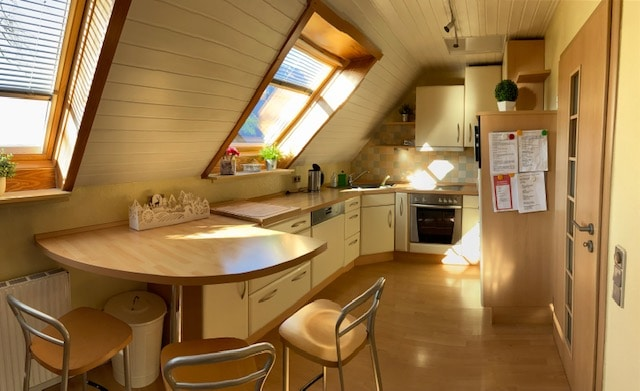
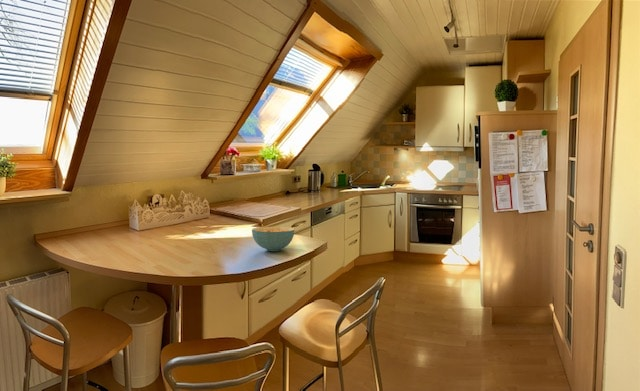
+ cereal bowl (273, 239)
